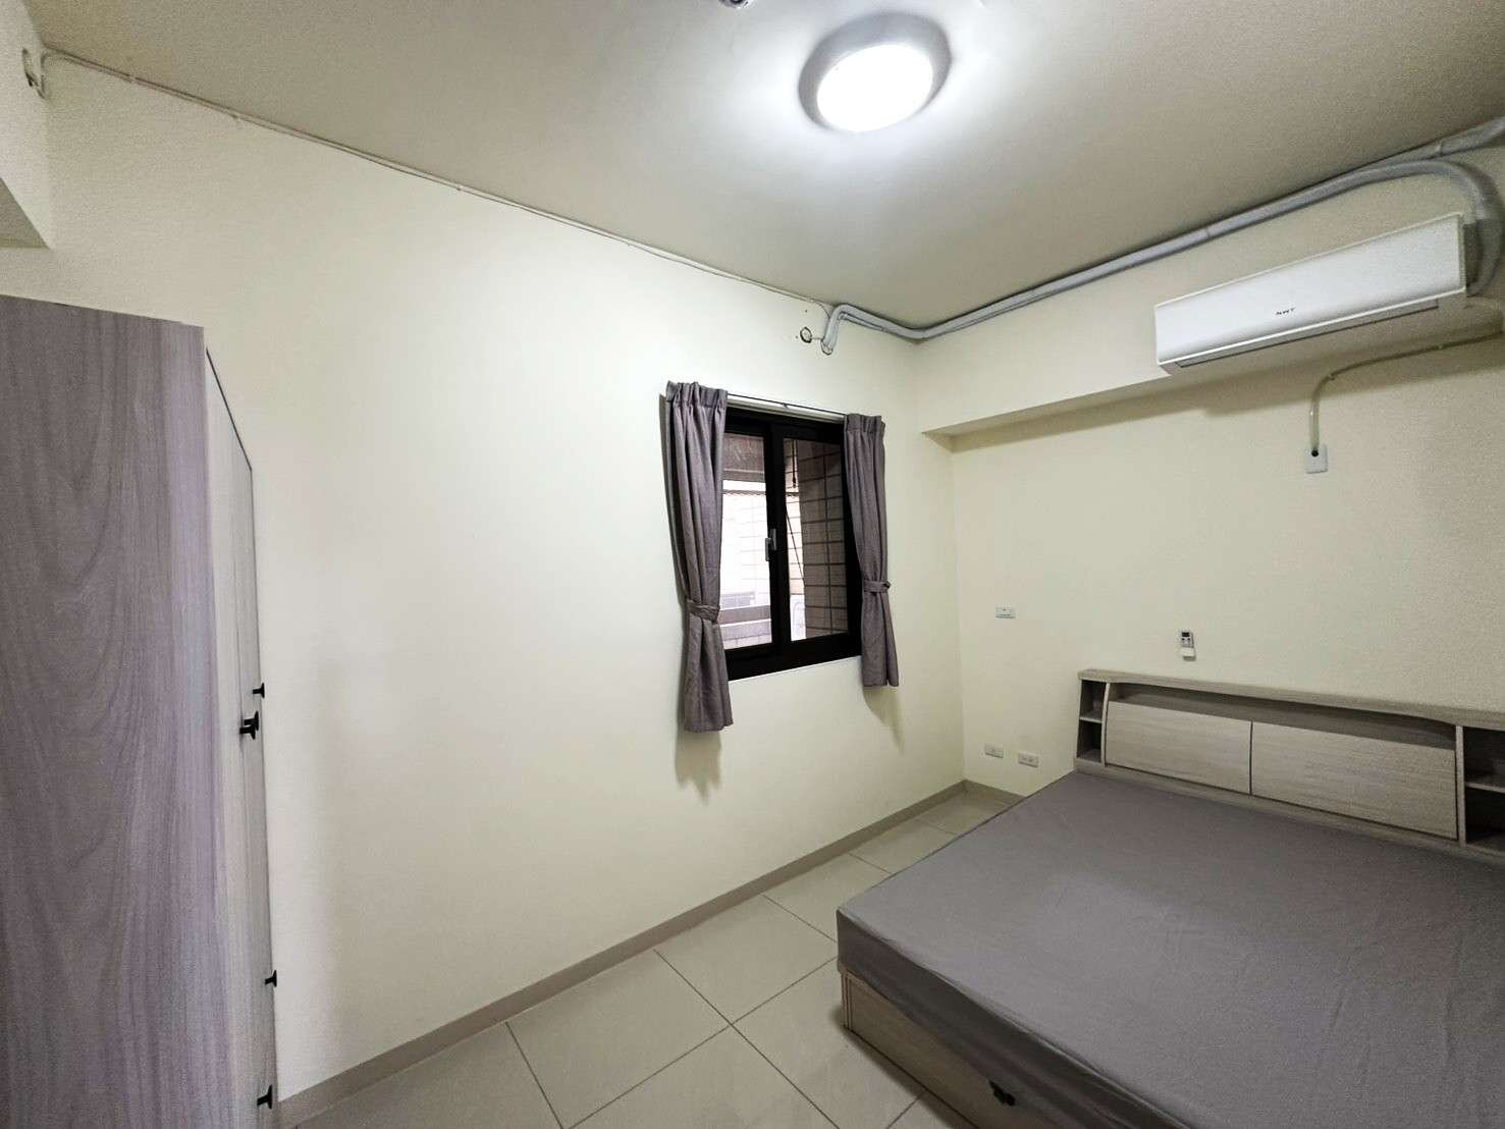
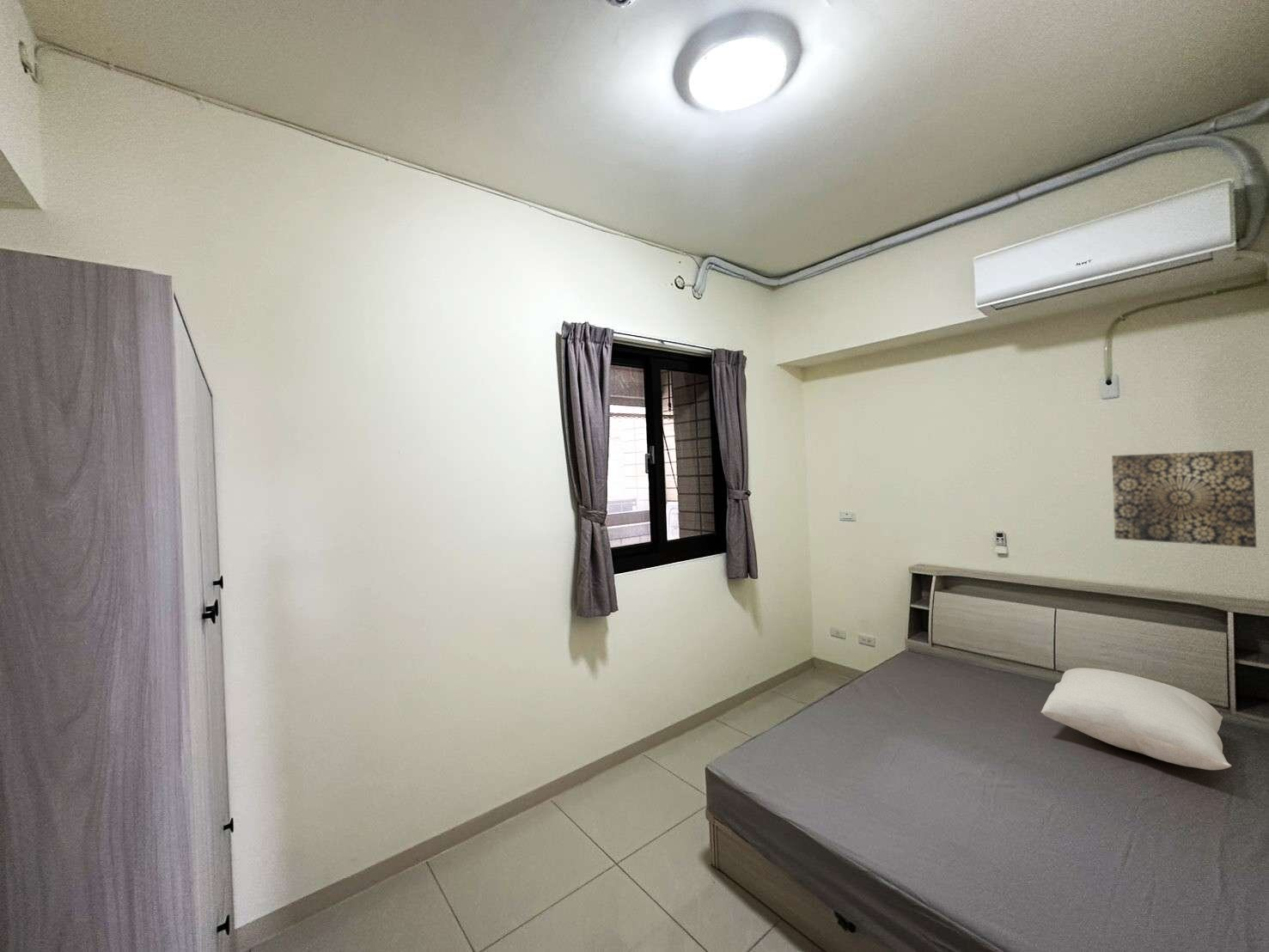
+ pillow (1131, 710)
+ wall art (1179, 497)
